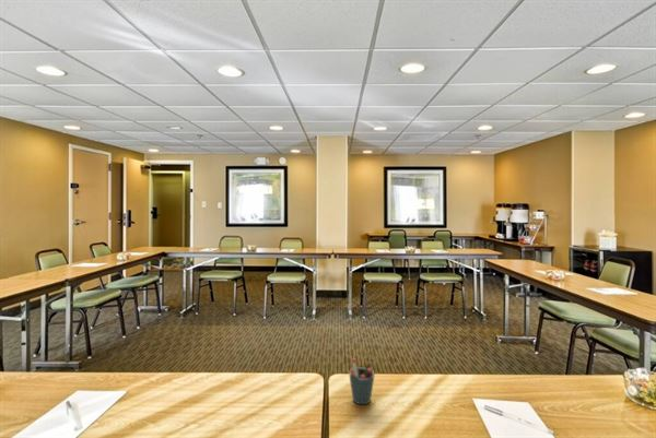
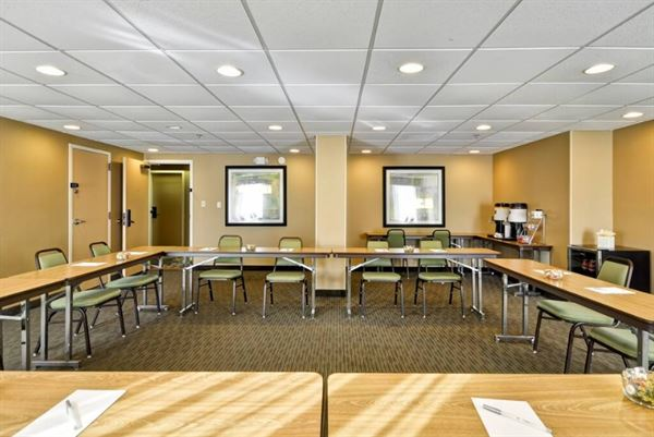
- pen holder (361, 379)
